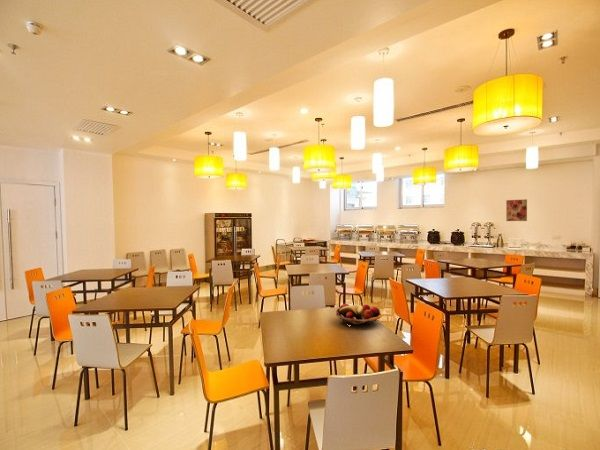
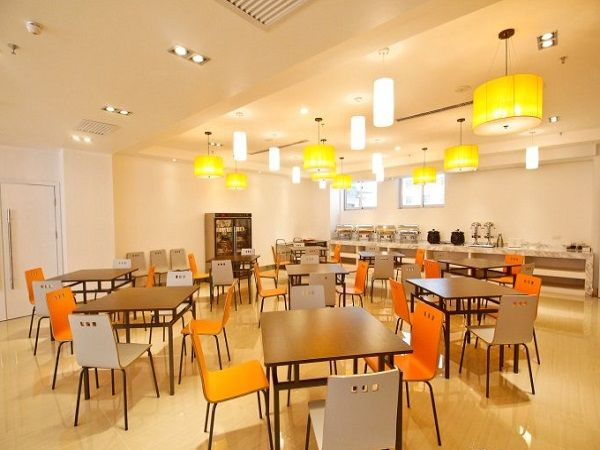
- wall art (516, 210)
- fruit basket (358, 313)
